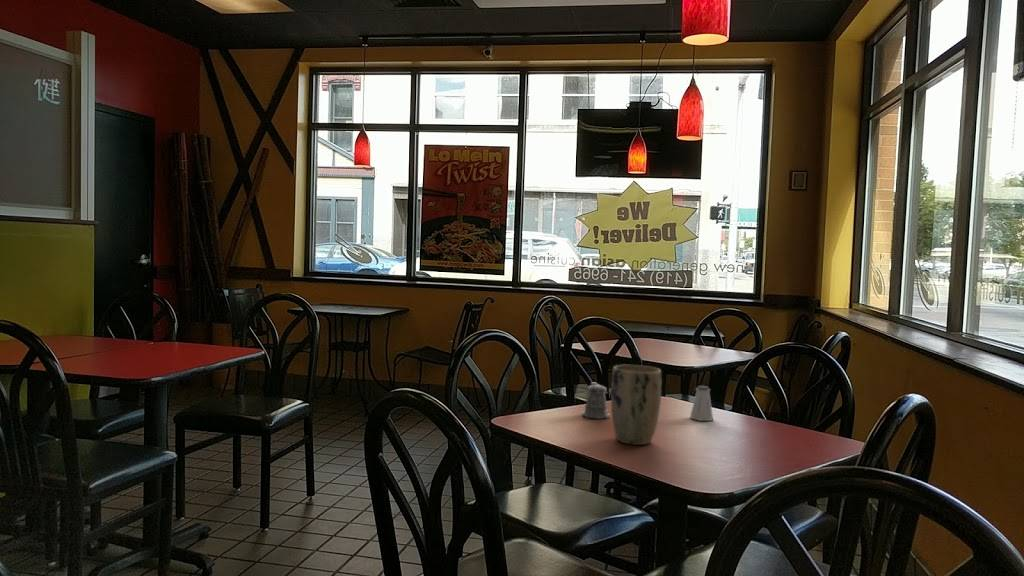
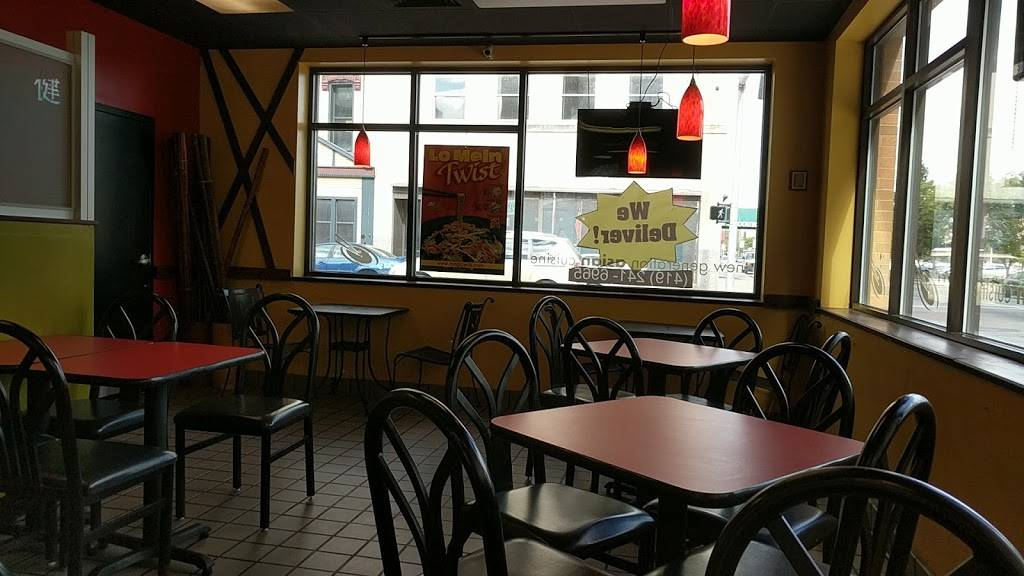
- plant pot (635, 404)
- pepper shaker (597, 400)
- saltshaker (702, 402)
